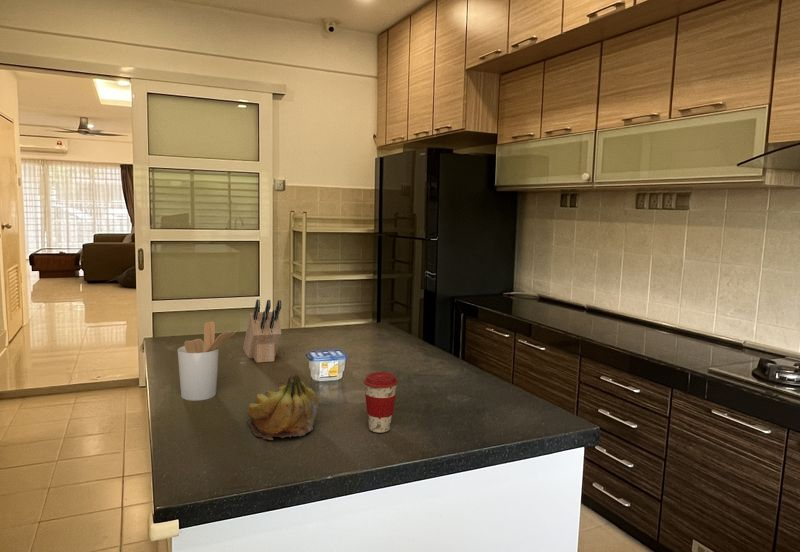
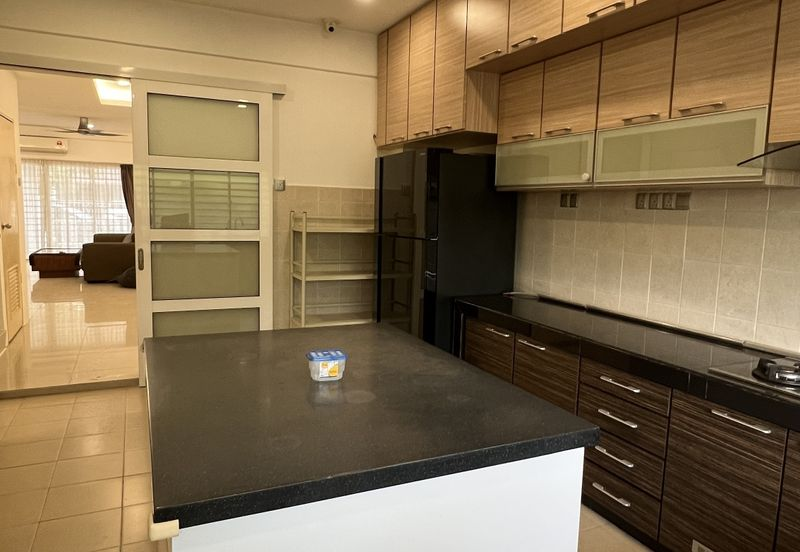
- coffee cup (380, 402)
- fruit (280, 396)
- knife block (262, 326)
- utensil holder (208, 361)
